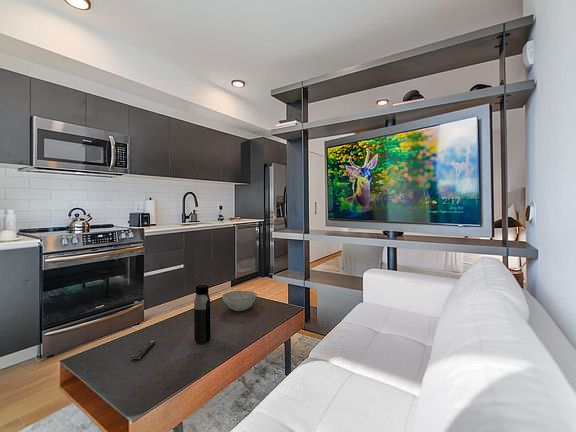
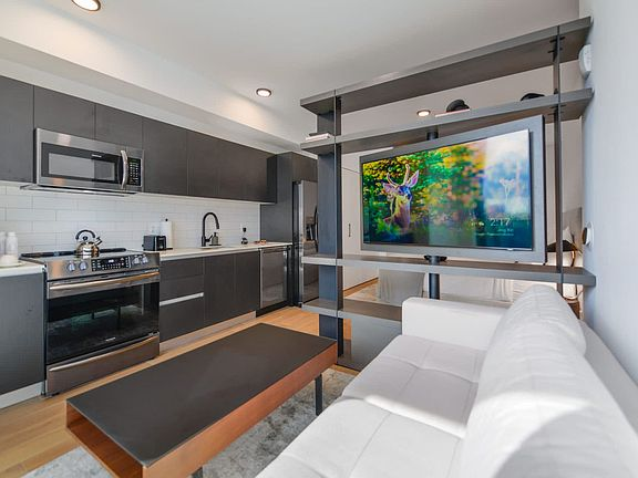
- water bottle (202, 313)
- remote control (144, 348)
- bowl (239, 301)
